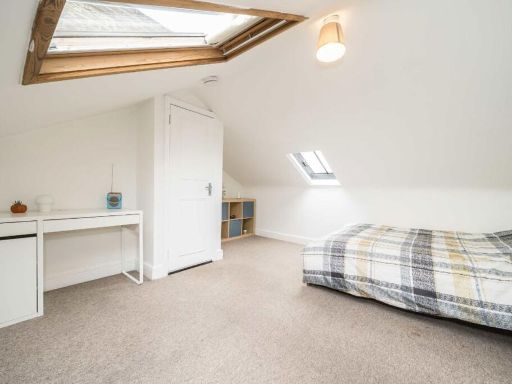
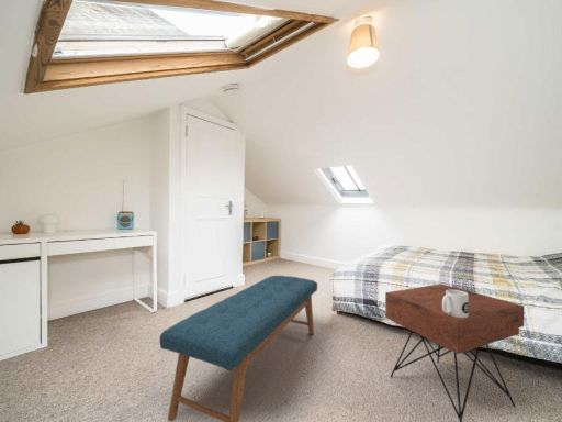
+ mug (453, 302)
+ nightstand (452, 343)
+ bench (259, 330)
